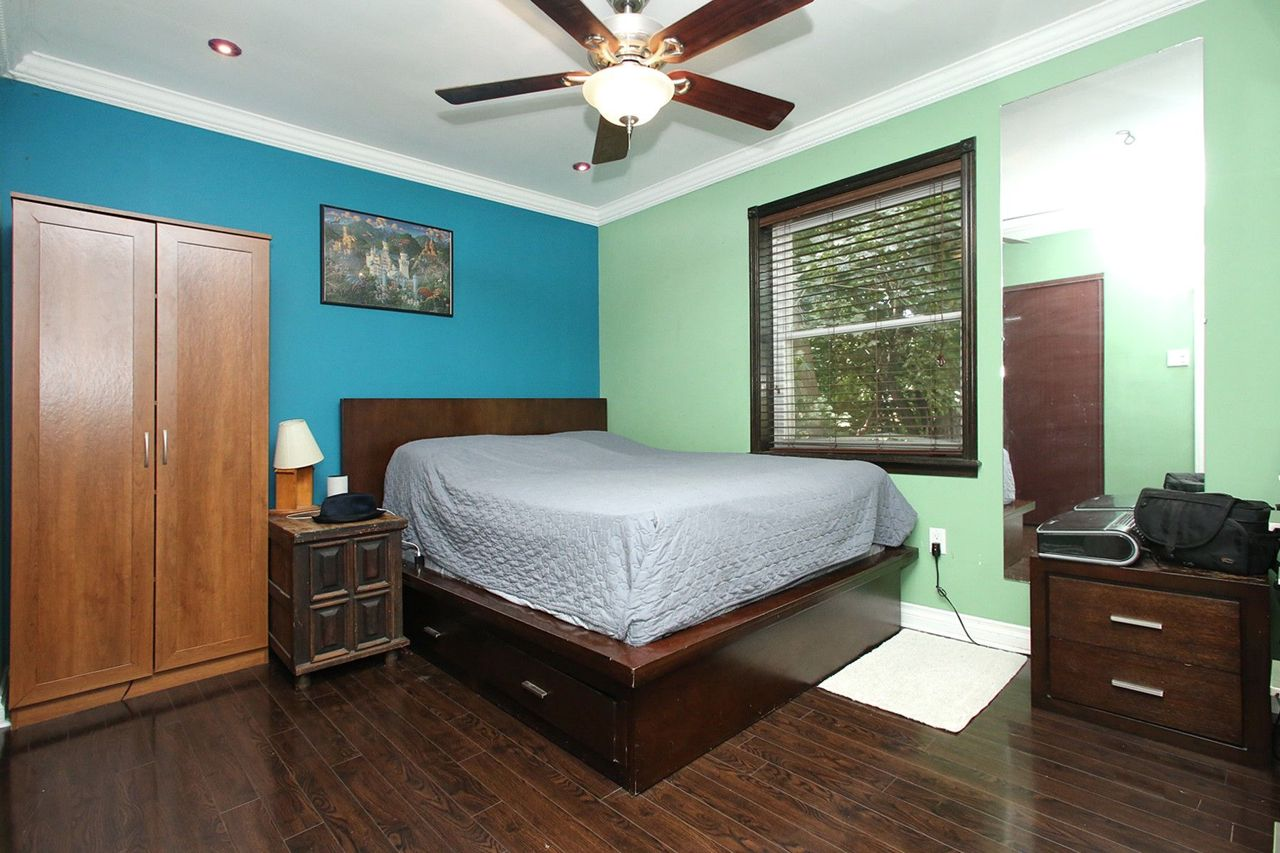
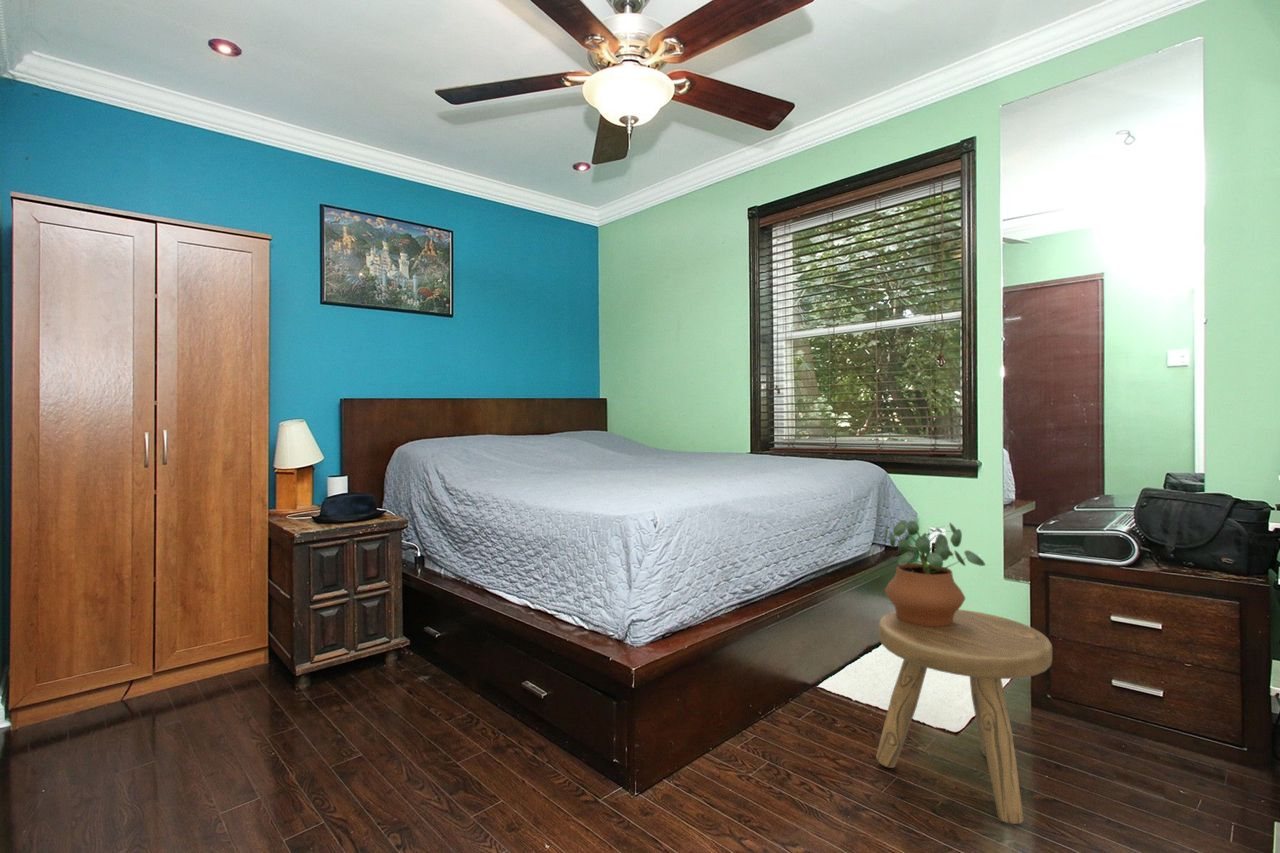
+ stool (972, 700)
+ potted plant (933, 570)
